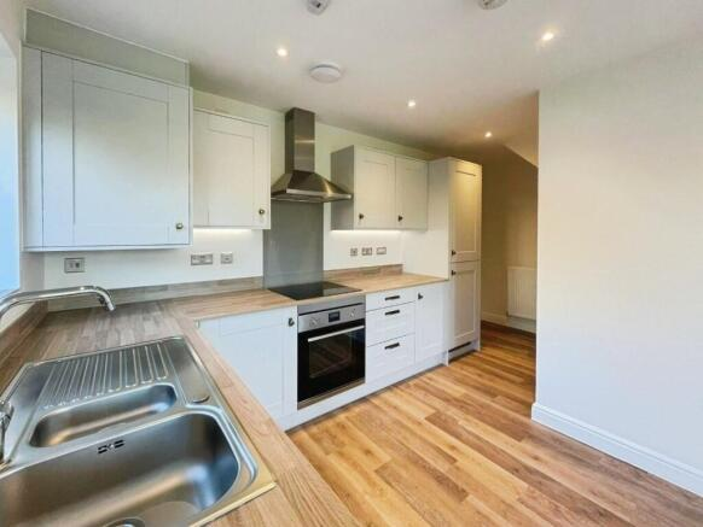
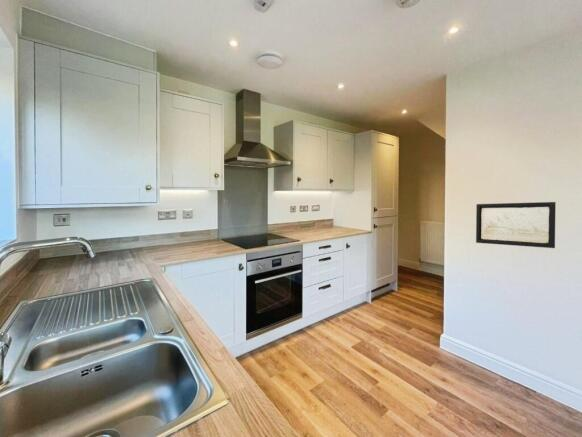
+ wall art (512, 224)
